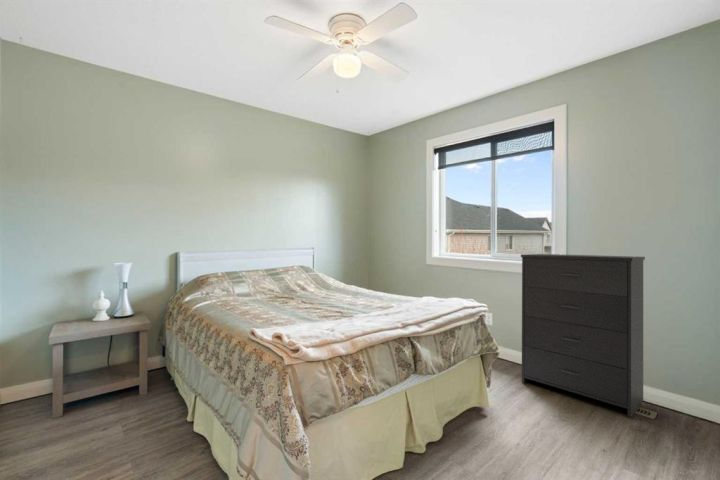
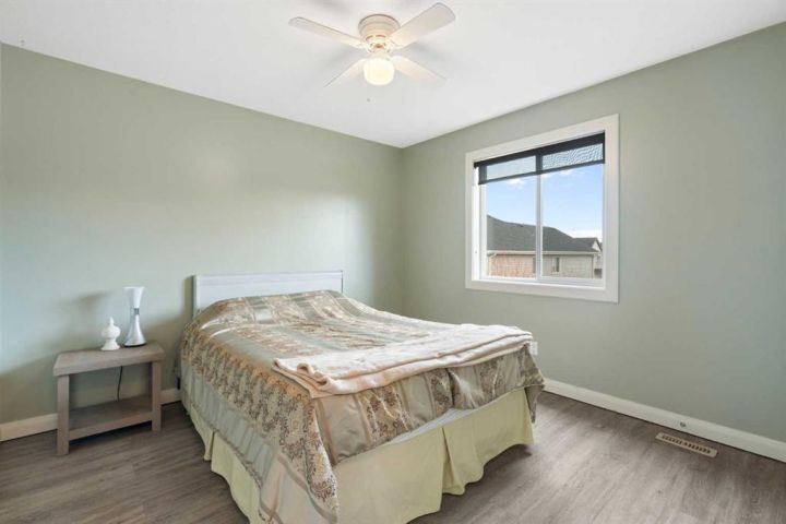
- dresser (578, 323)
